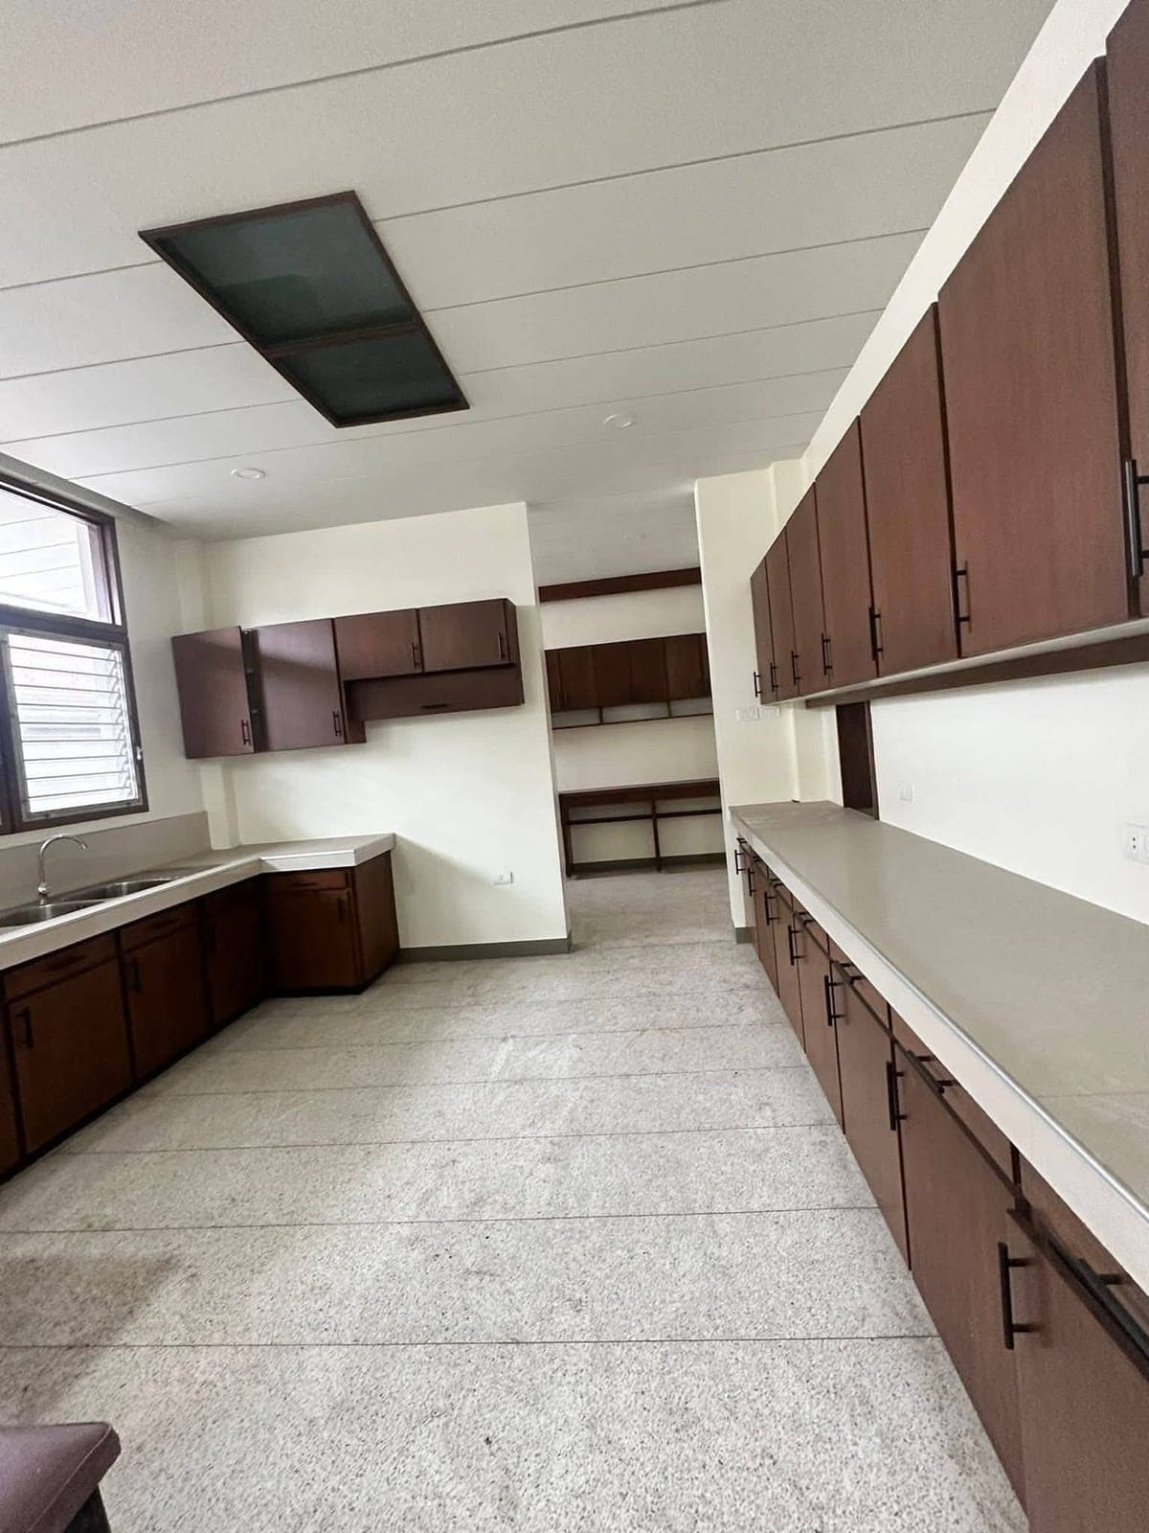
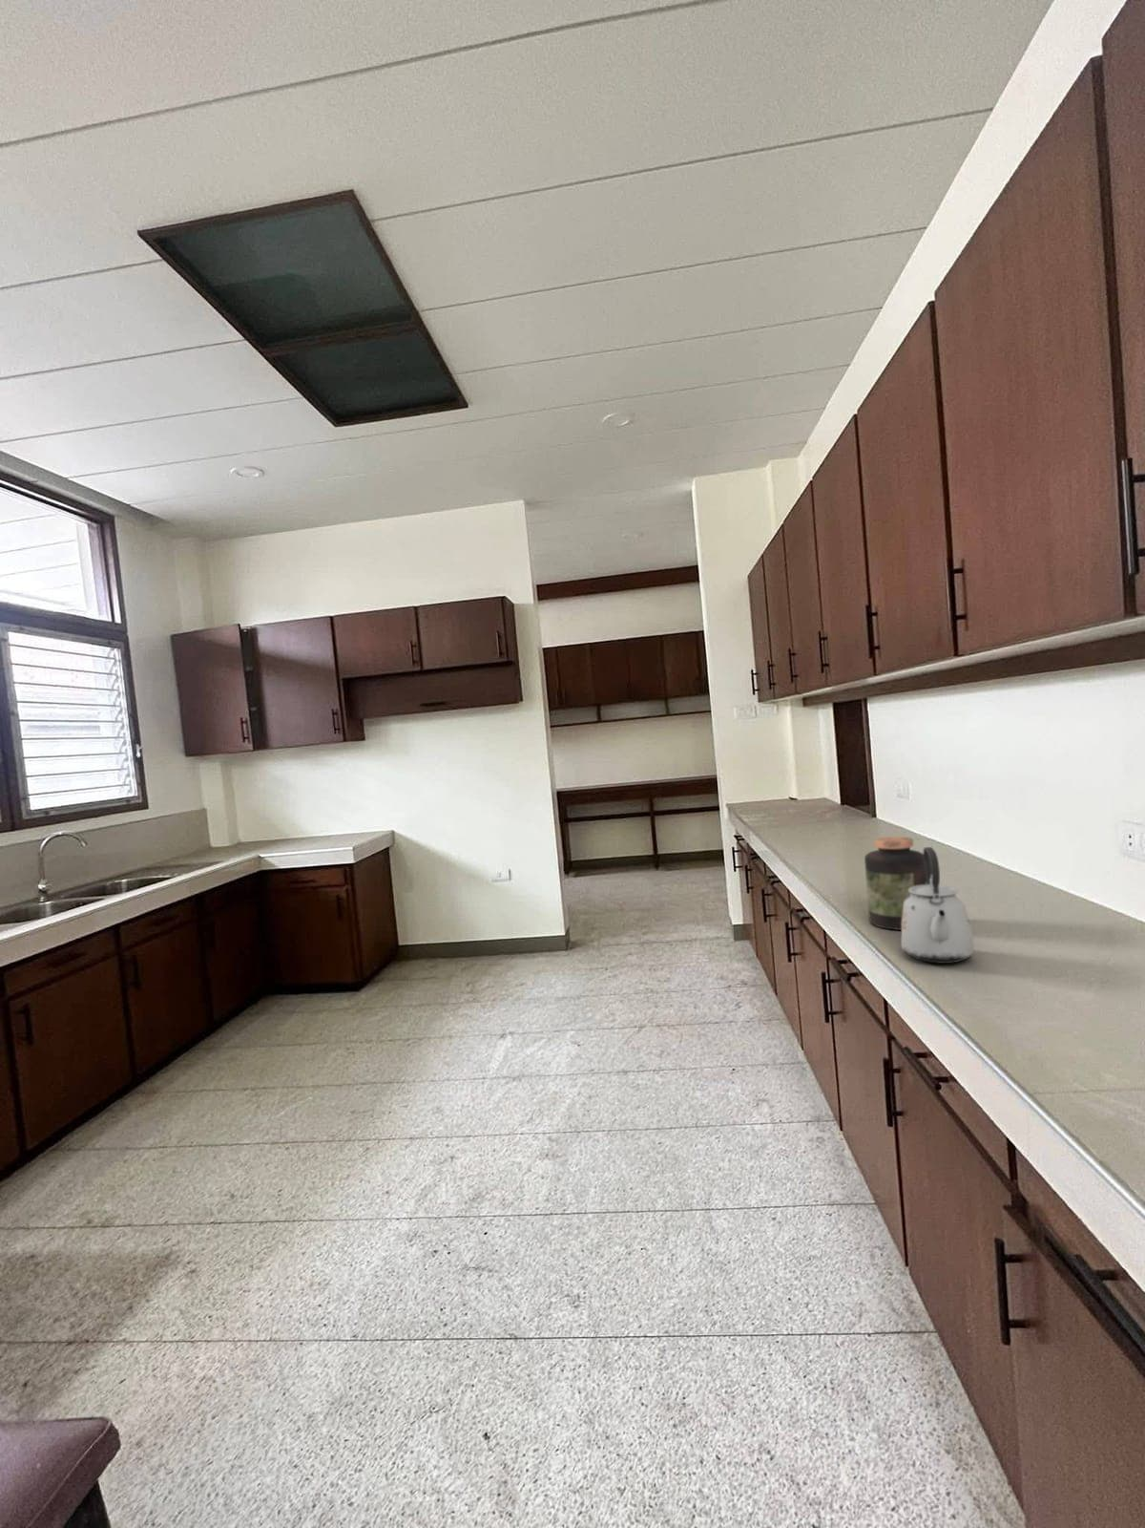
+ jar (896, 881)
+ kettle (935, 906)
